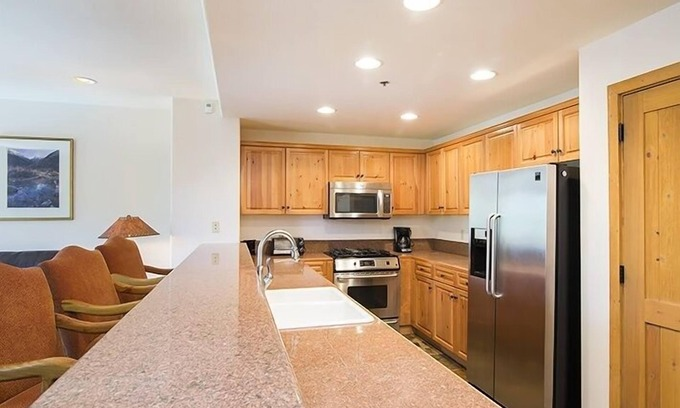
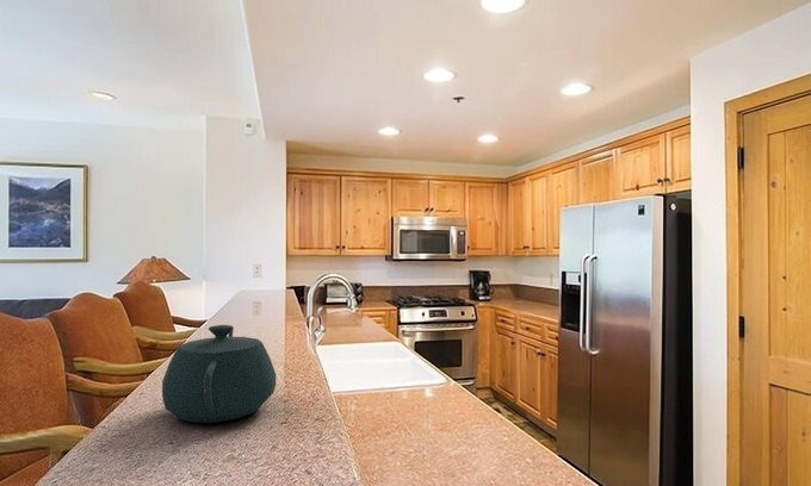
+ teapot (221, 366)
